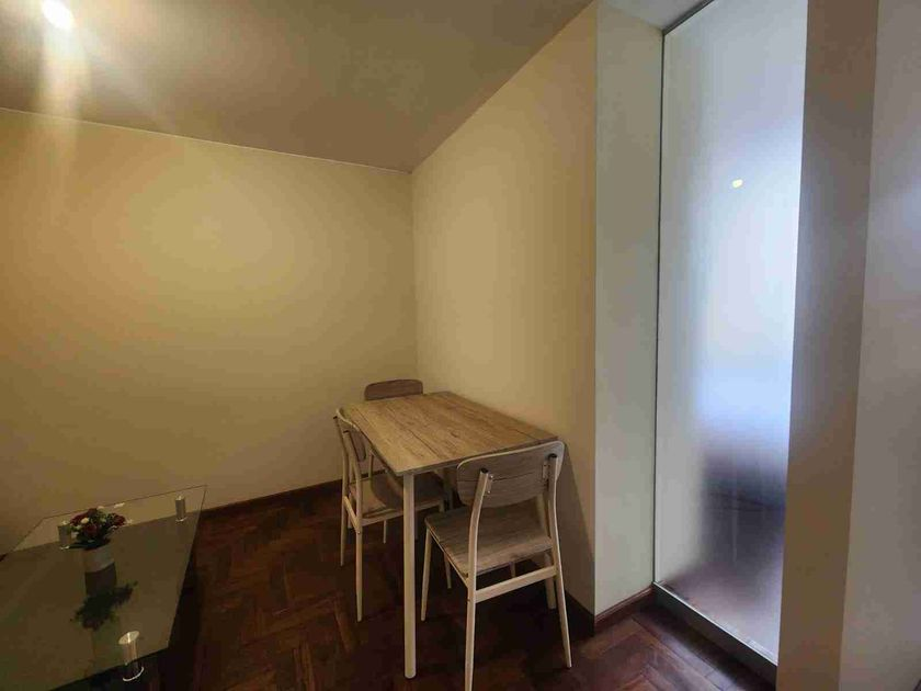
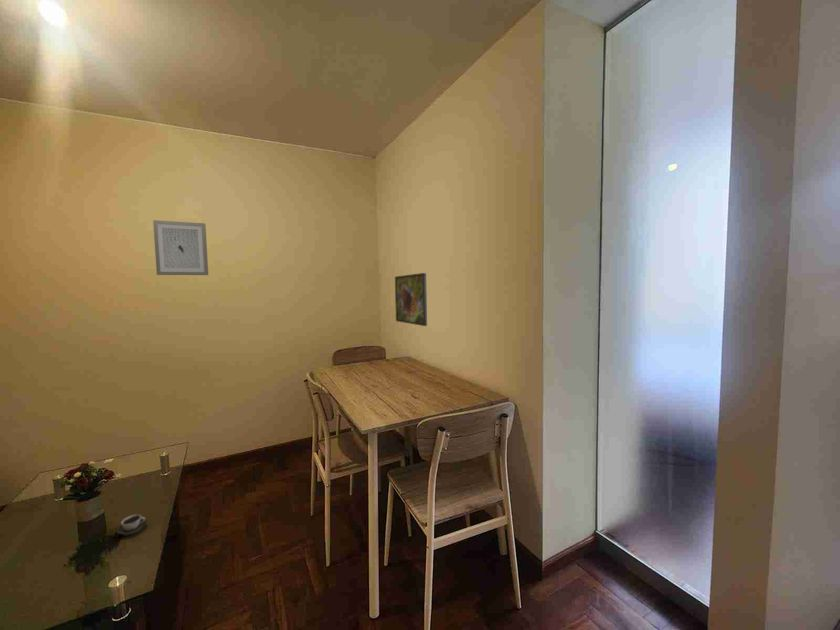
+ cup (131, 524)
+ wall art (181, 248)
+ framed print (409, 299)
